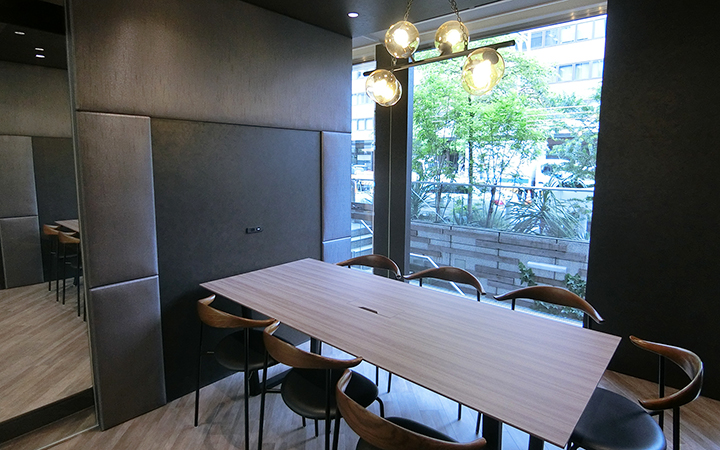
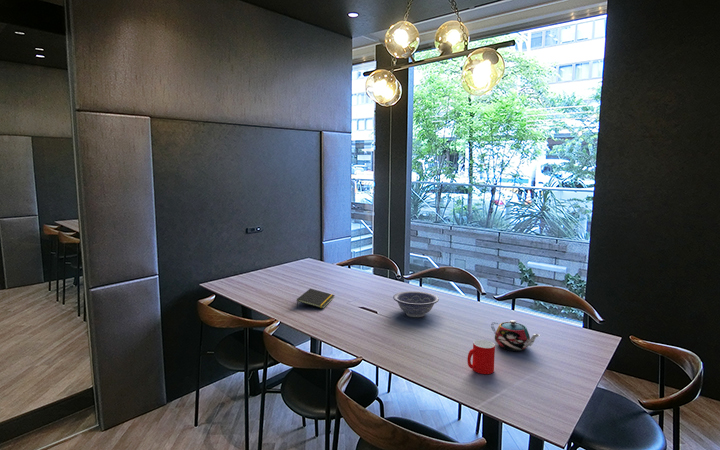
+ teapot (514, 334)
+ decorative bowl (415, 305)
+ cup (480, 357)
+ notepad (316, 298)
